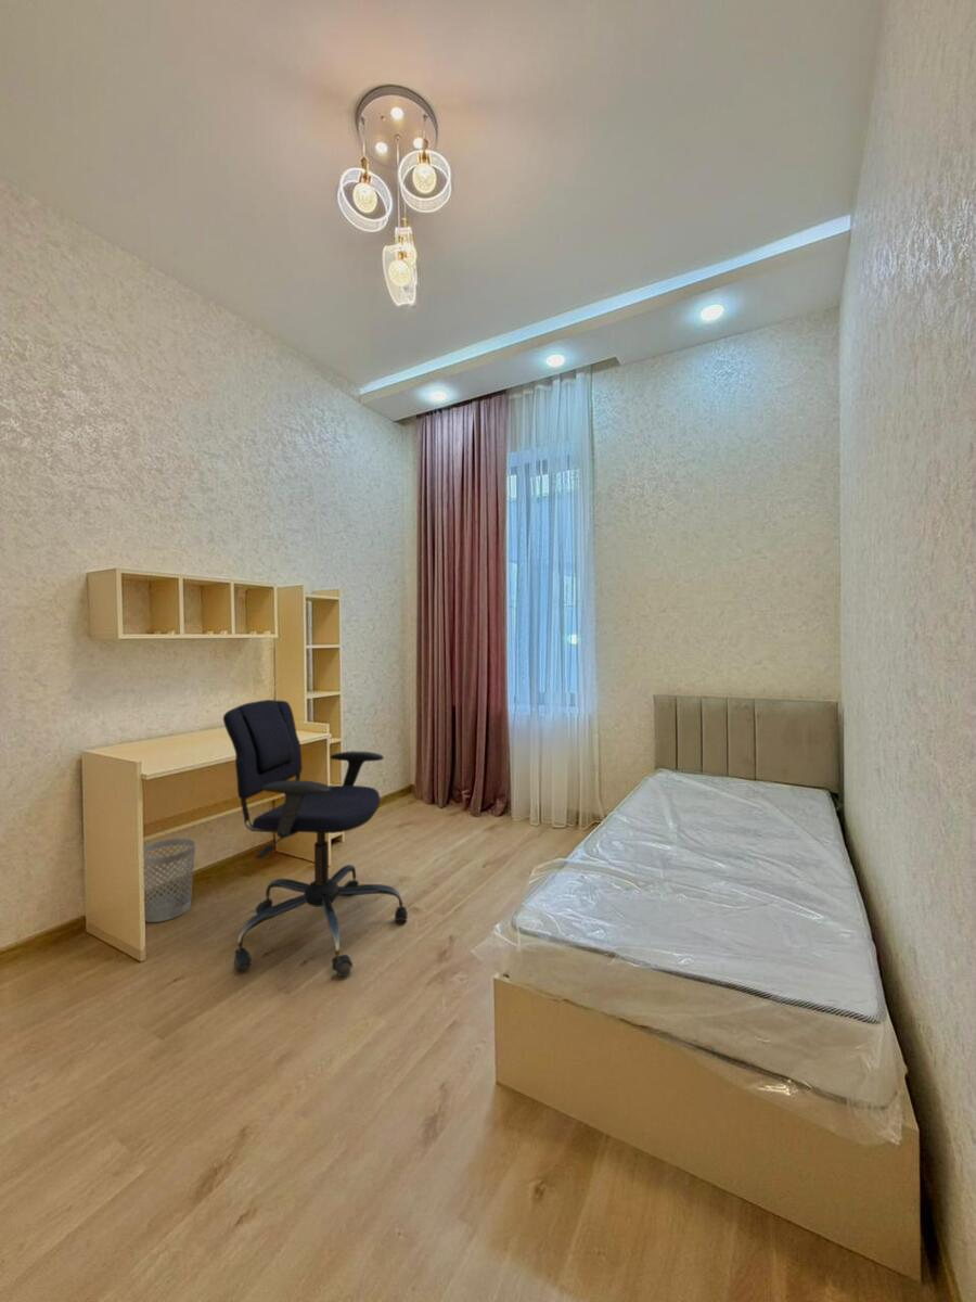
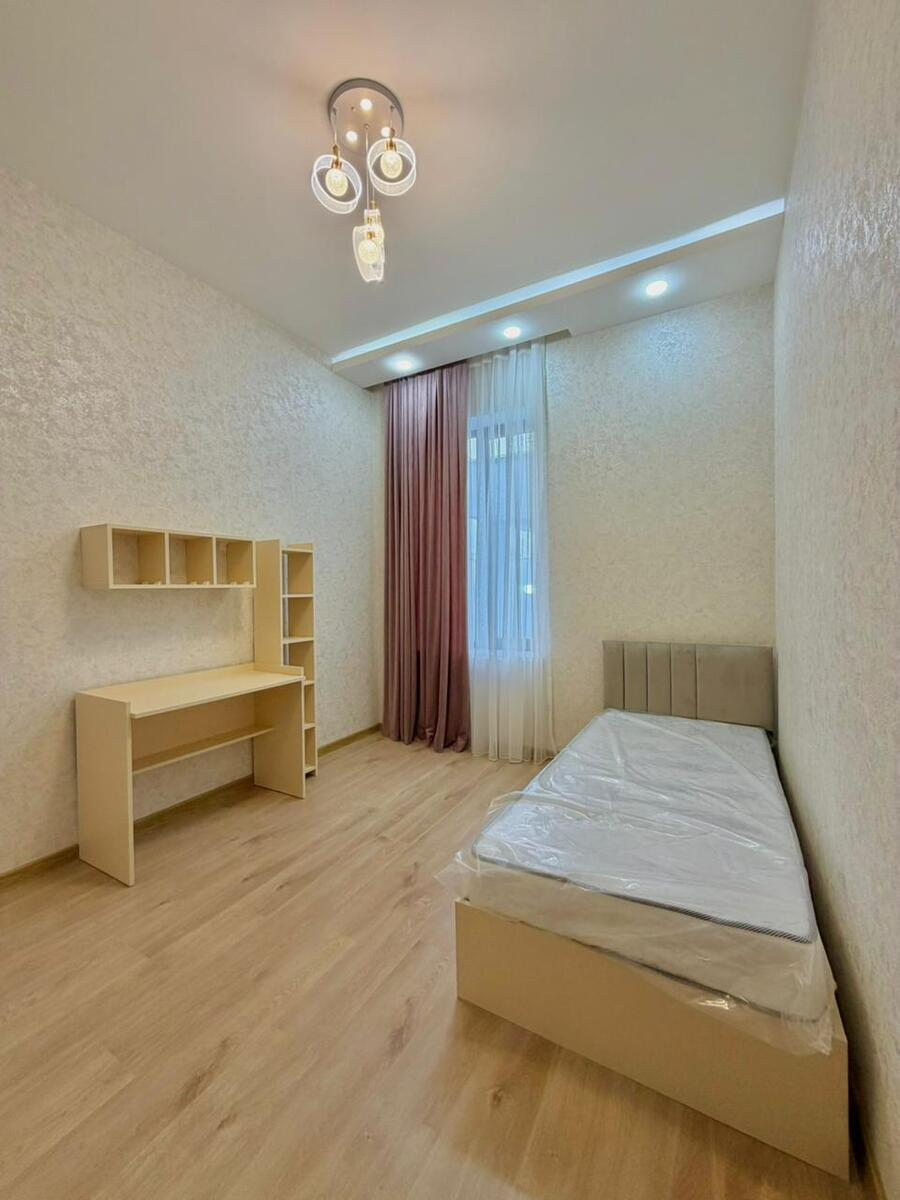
- wastebasket (166, 879)
- office chair (320, 816)
